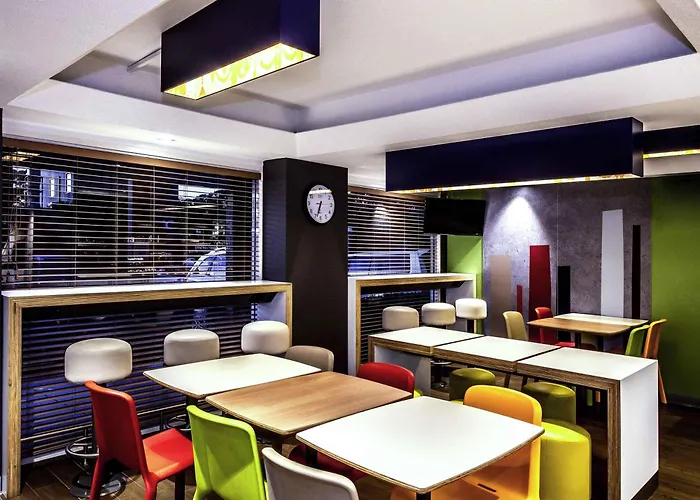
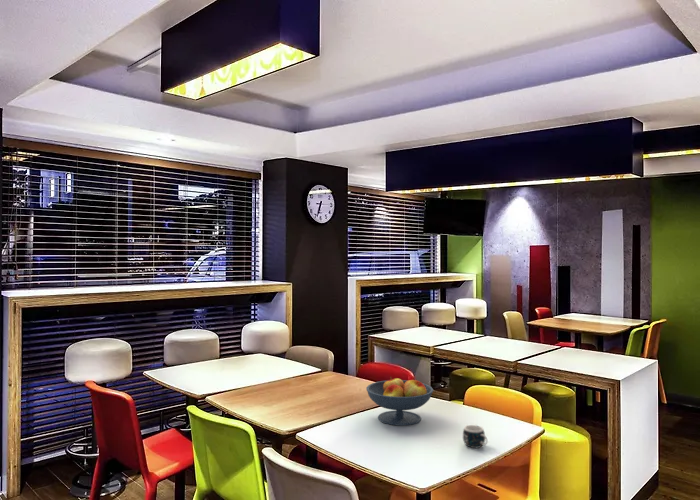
+ mug (476, 437)
+ fruit bowl (399, 398)
